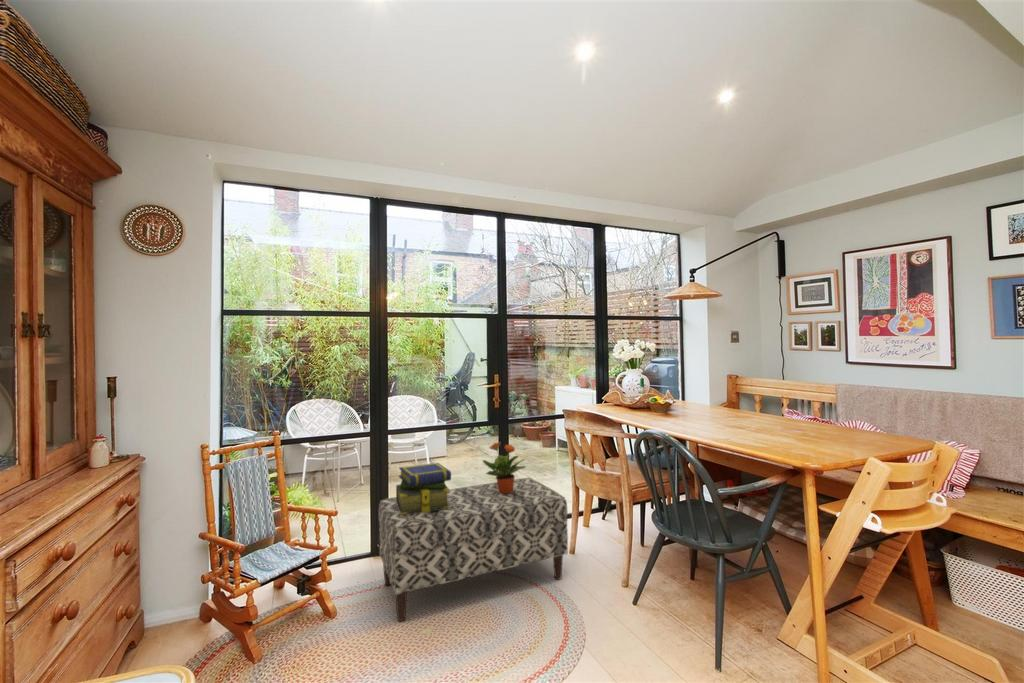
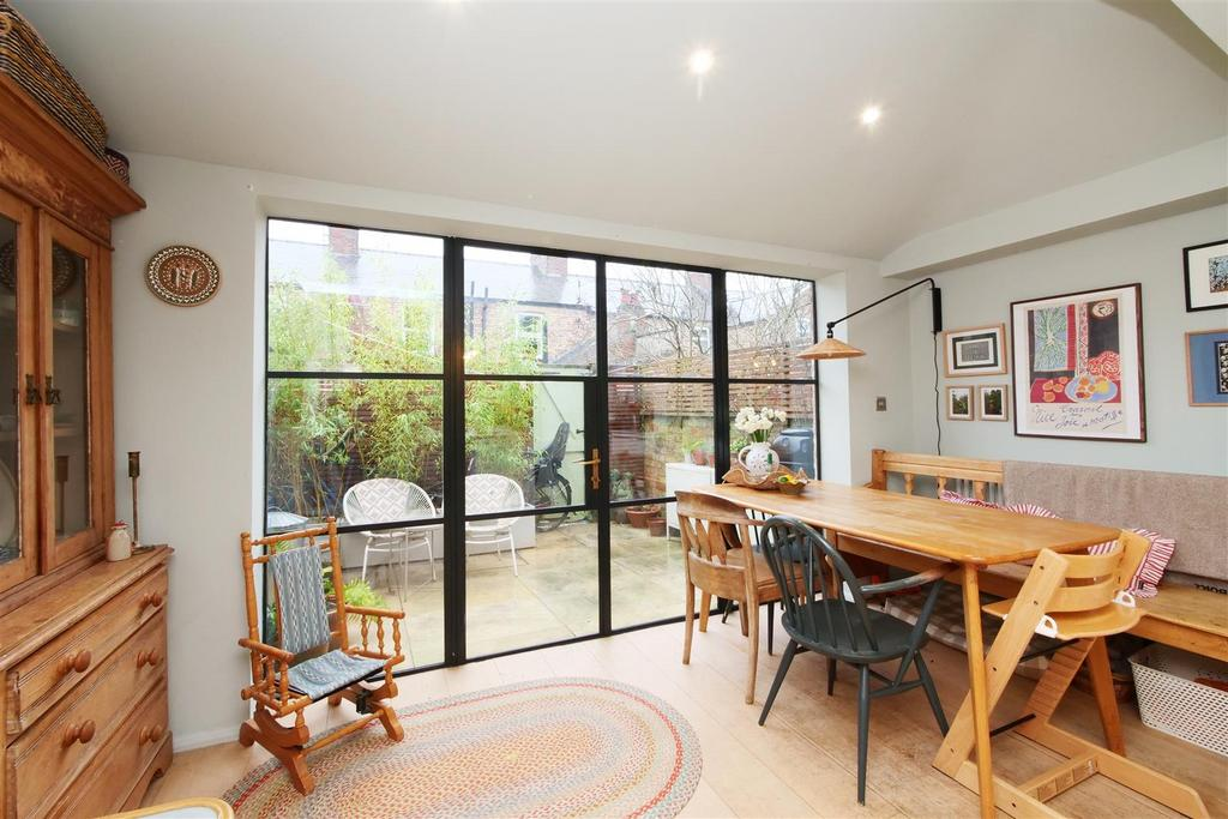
- stack of books (424, 486)
- bench (473, 539)
- potted plant (505, 467)
